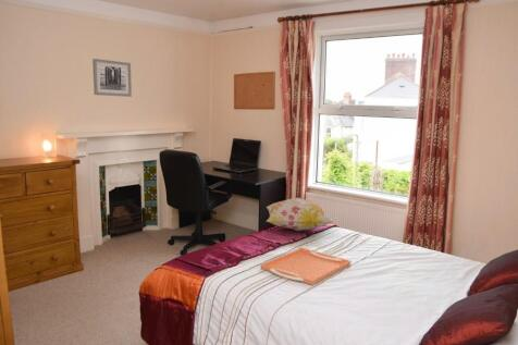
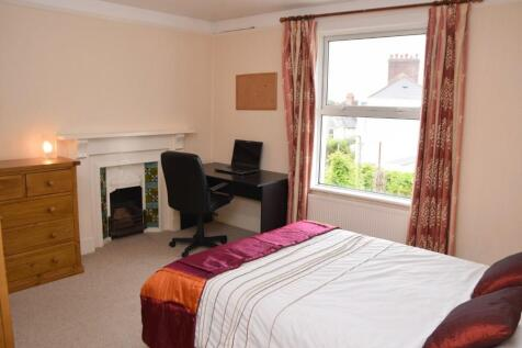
- serving tray (306, 264)
- wall art (112, 78)
- decorative pillow (296, 213)
